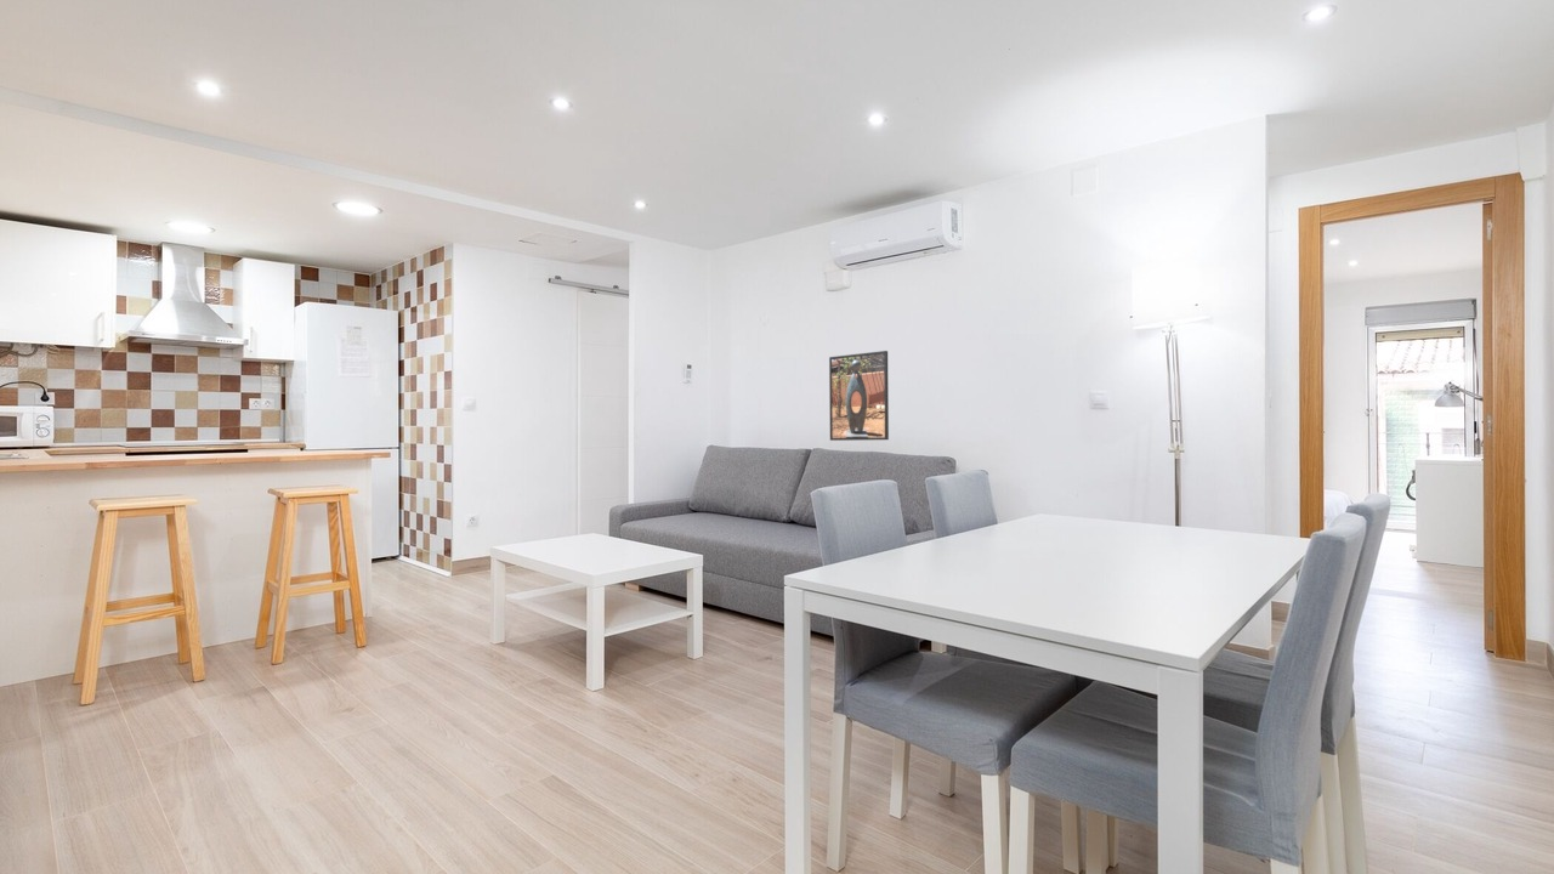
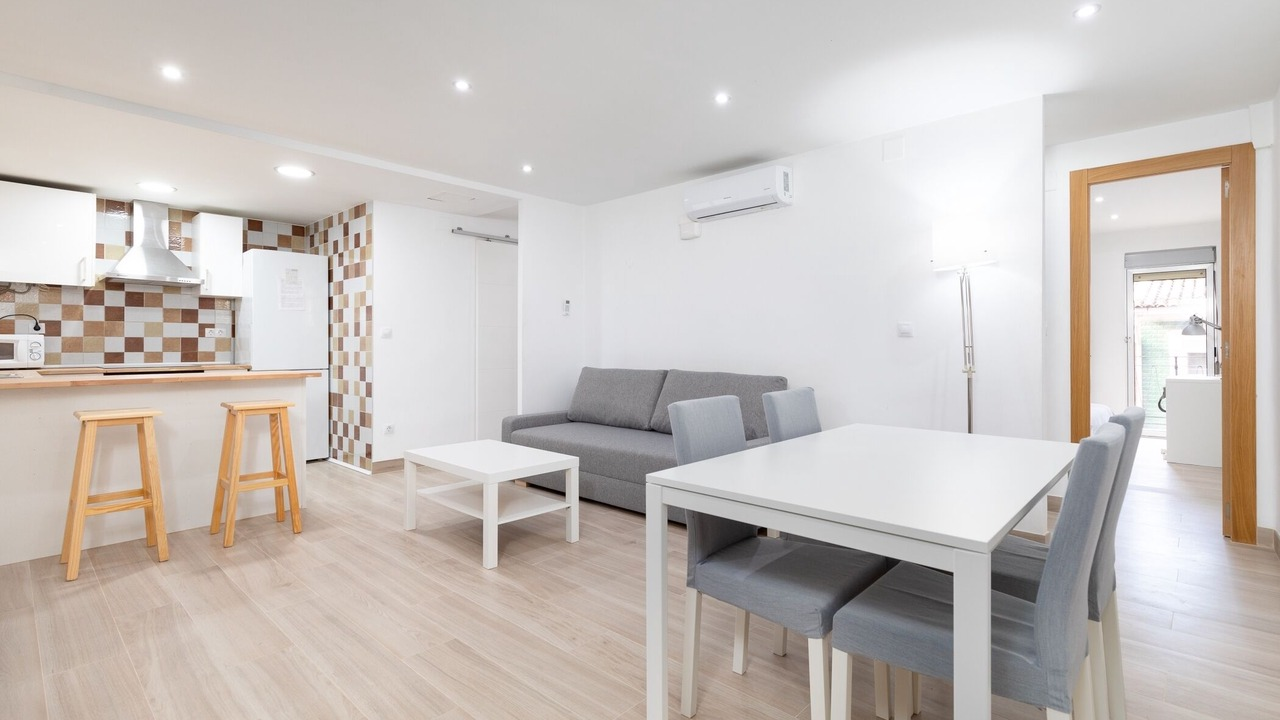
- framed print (857, 397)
